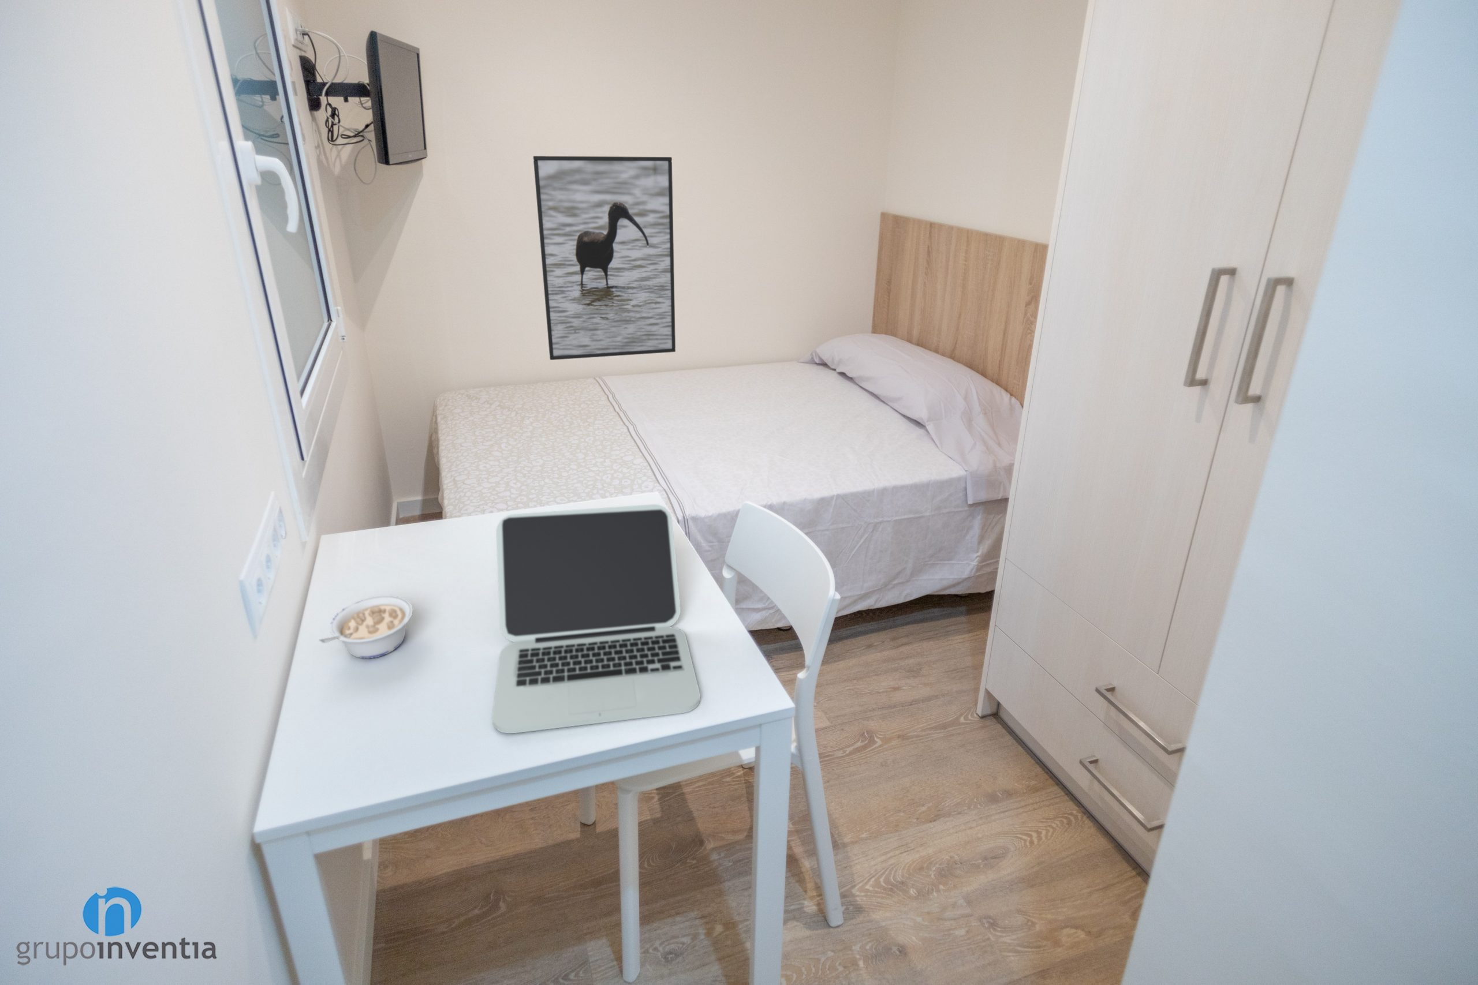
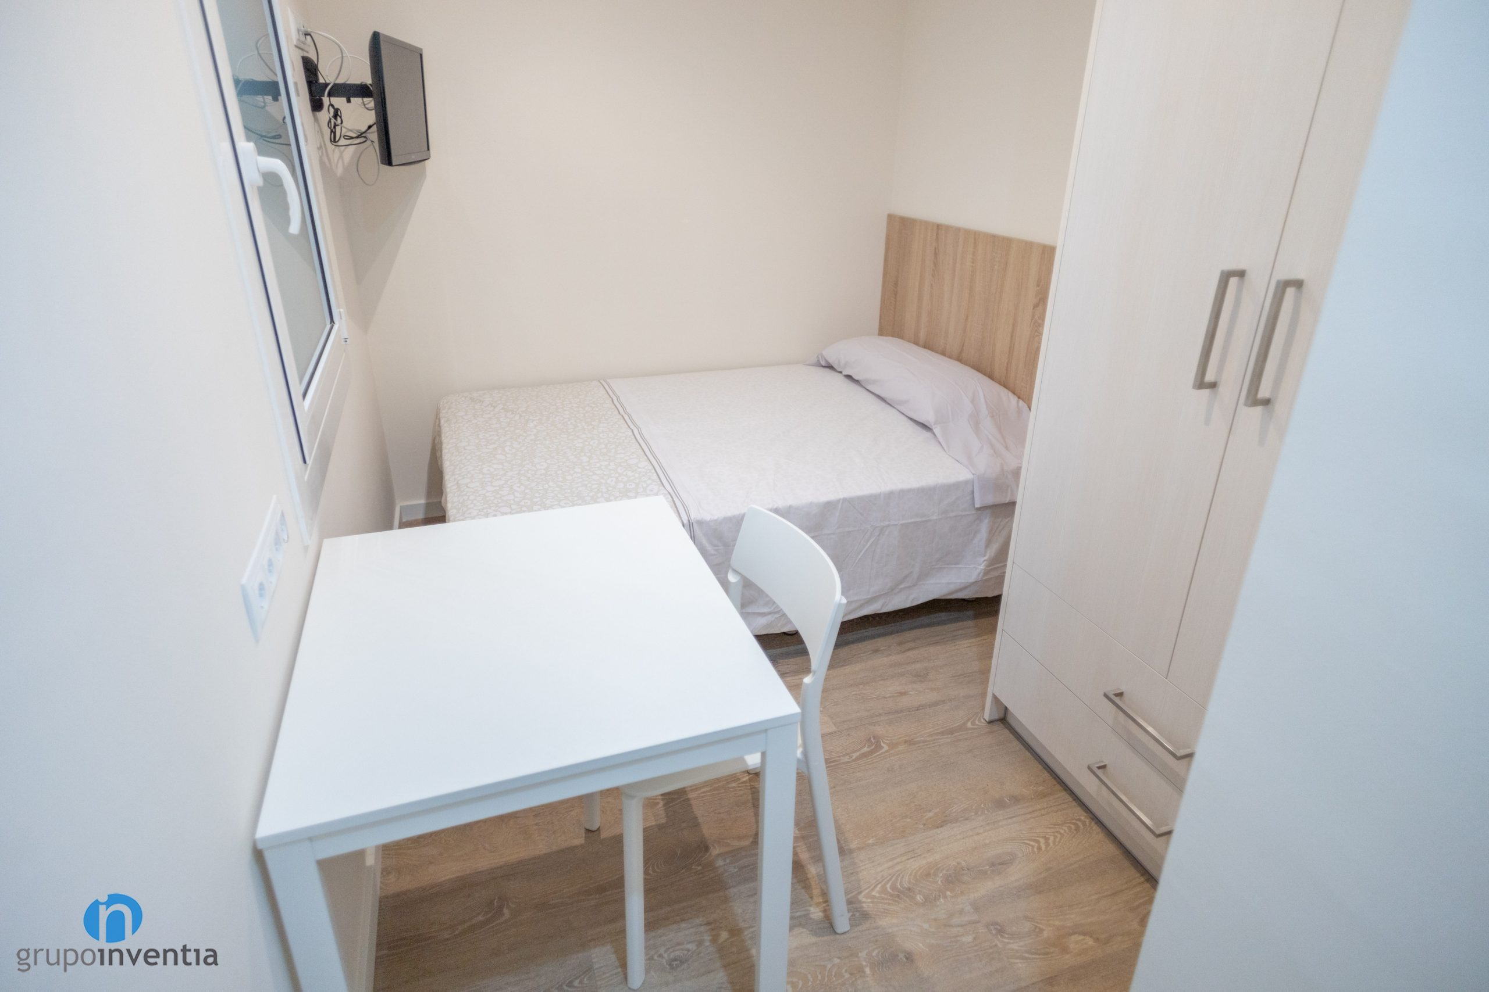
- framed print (609, 261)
- legume (373, 629)
- laptop (592, 606)
